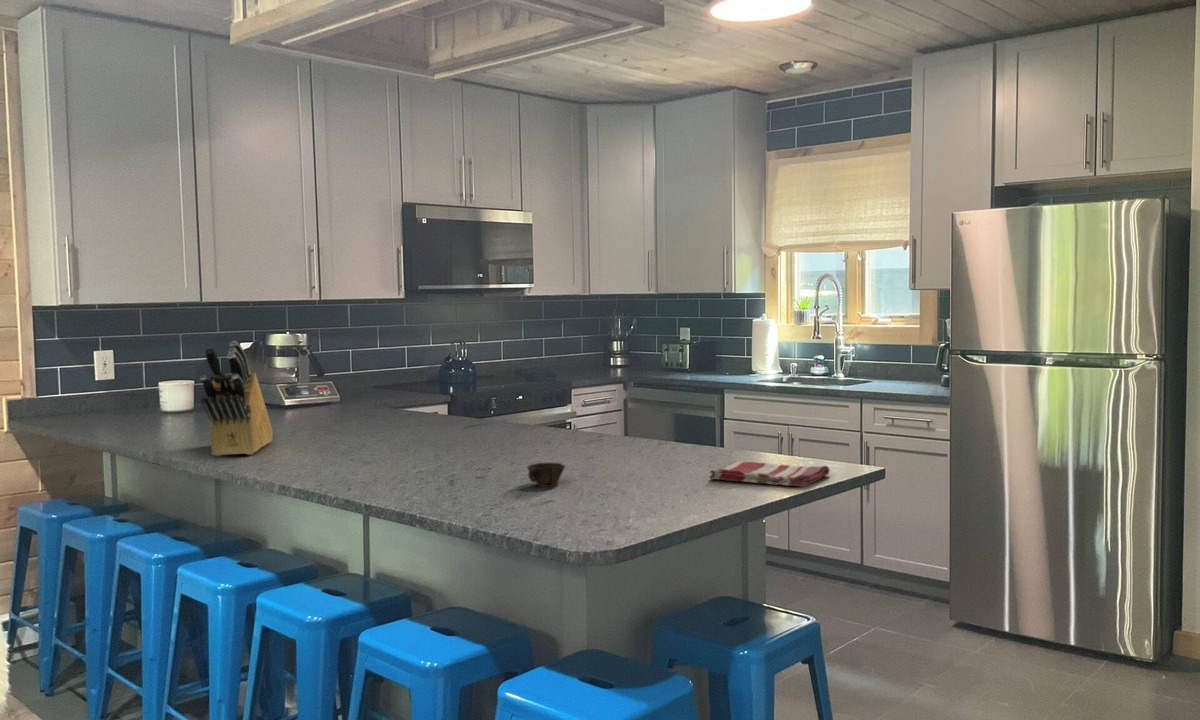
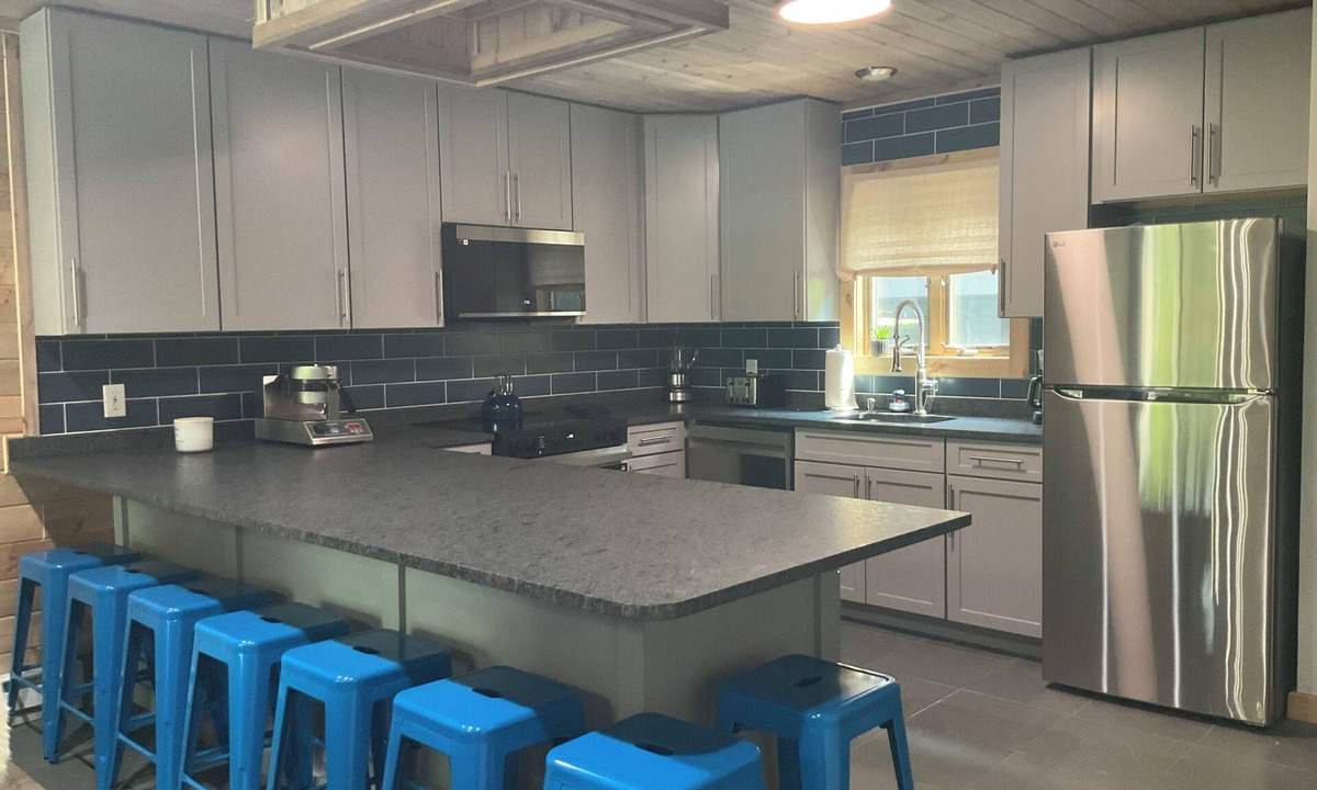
- dish towel (769, 471)
- cup (544, 475)
- knife block (237, 395)
